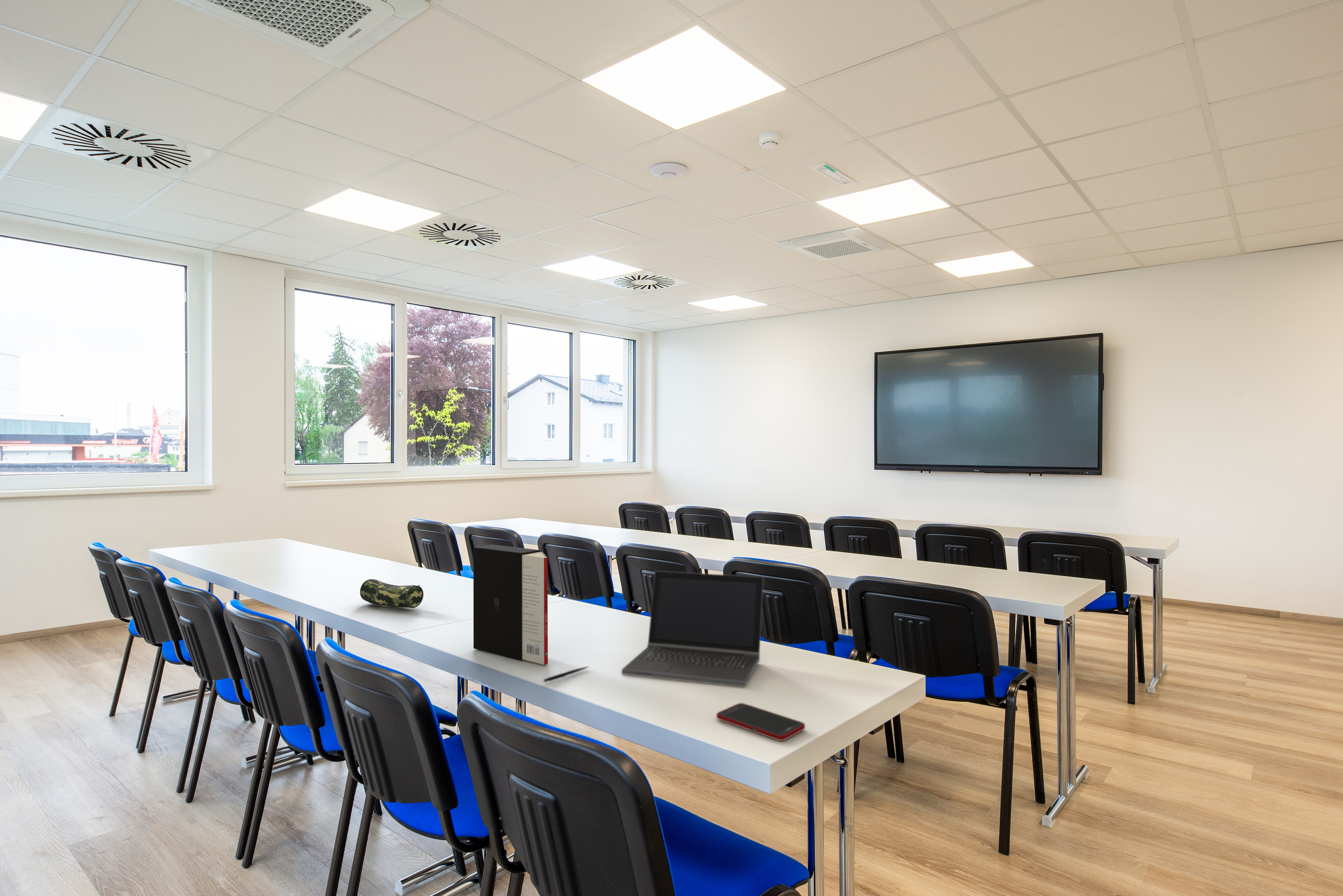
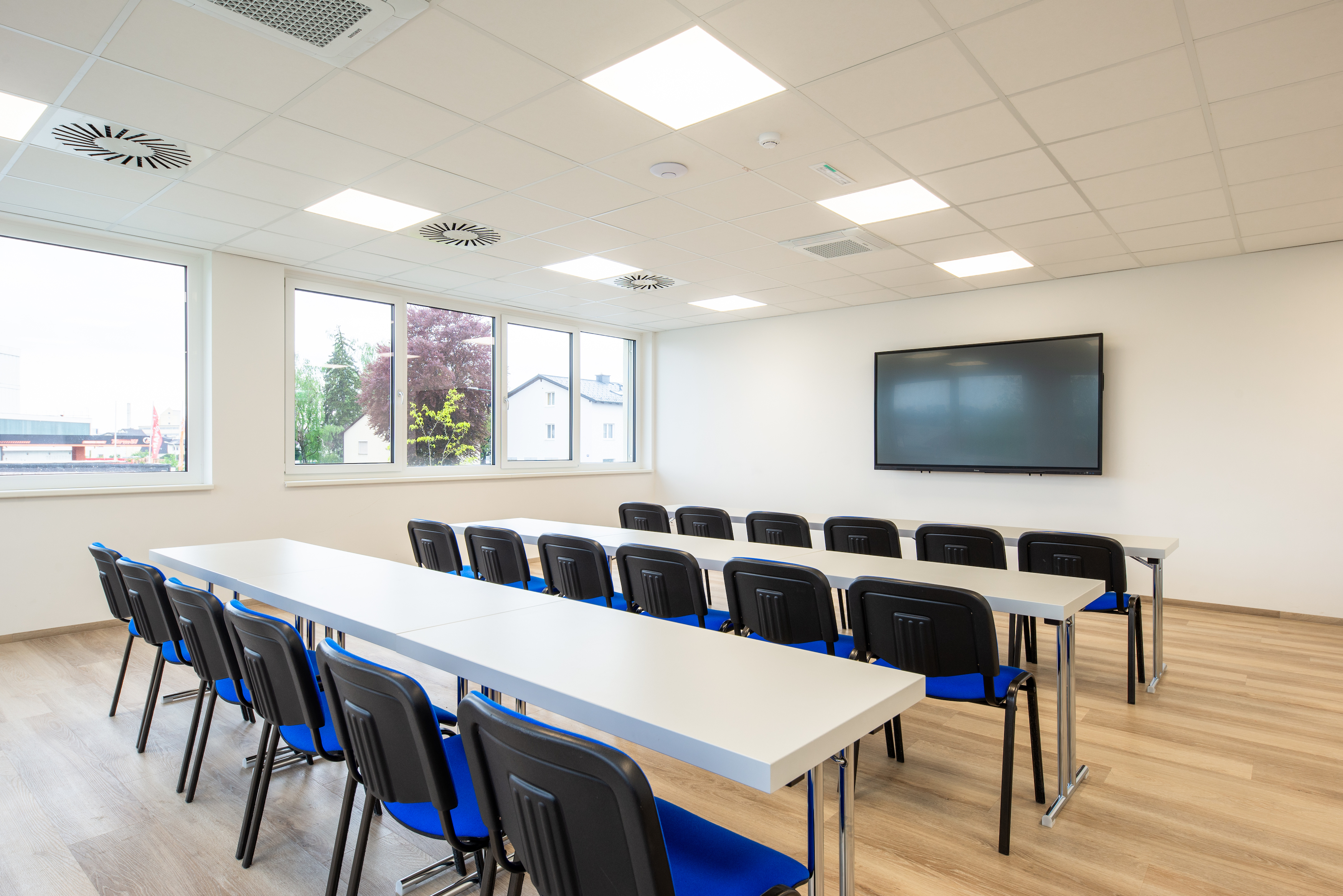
- book (516, 602)
- pencil case (393, 594)
- laptop computer (696, 623)
- cell phone (760, 721)
- pen (568, 673)
